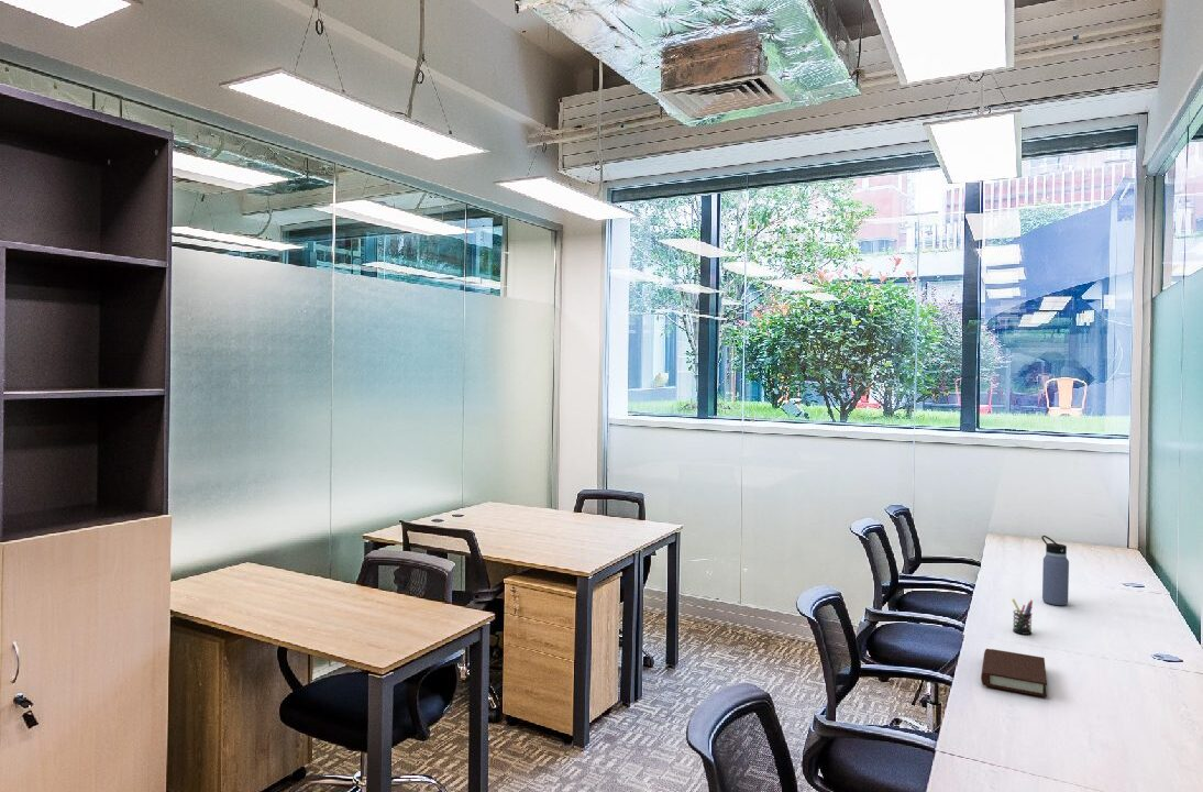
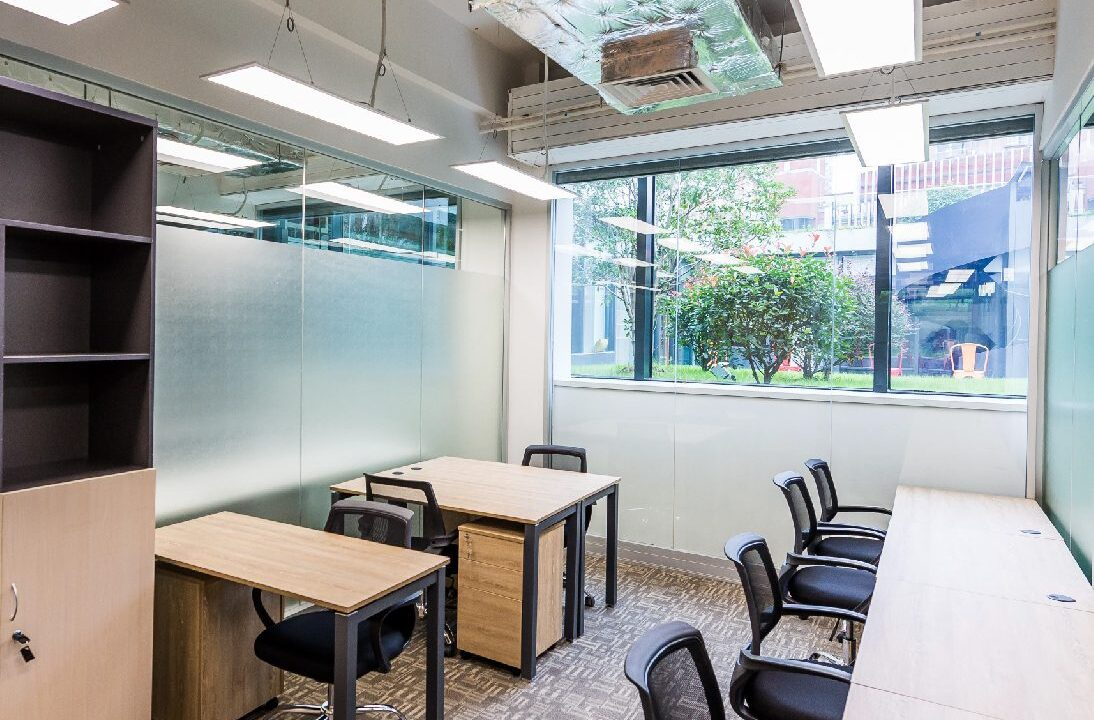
- book (1013, 670)
- water bottle (1055, 569)
- pen holder (1024, 615)
